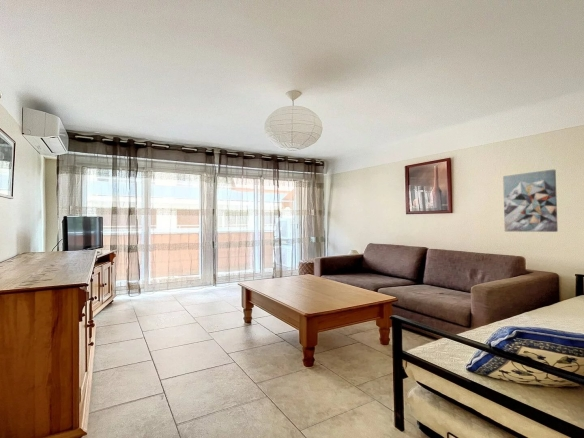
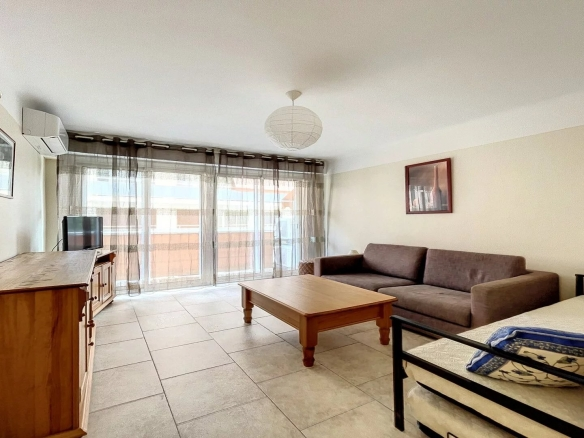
- wall art (528, 202)
